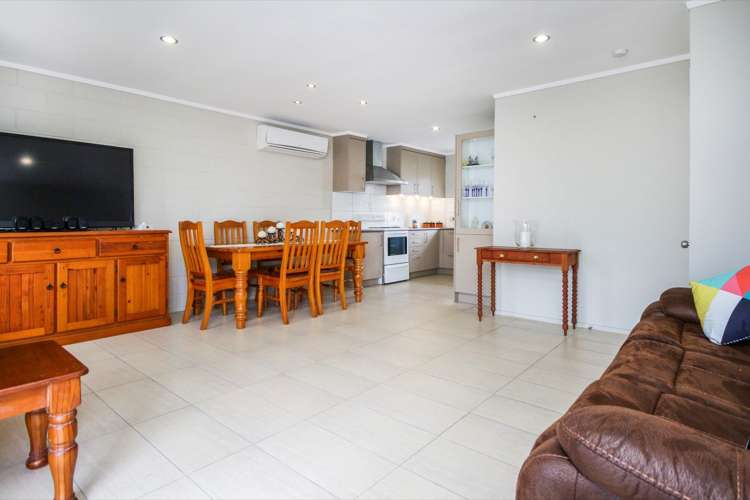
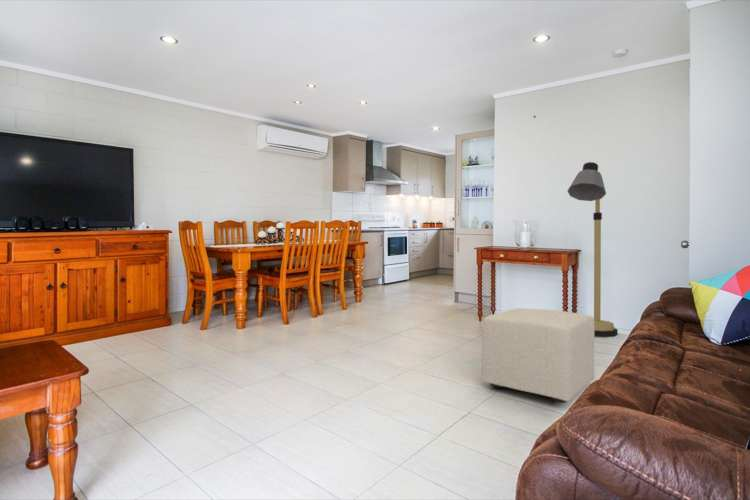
+ floor lamp (594, 250)
+ ottoman (538, 349)
